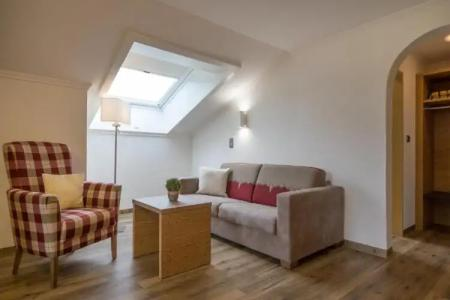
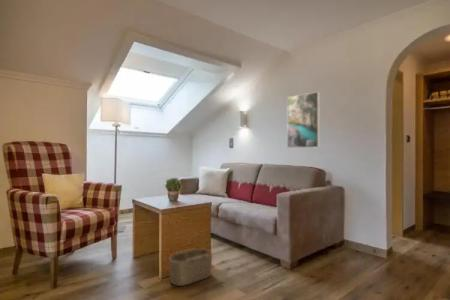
+ wicker basket (191, 254)
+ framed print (302, 121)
